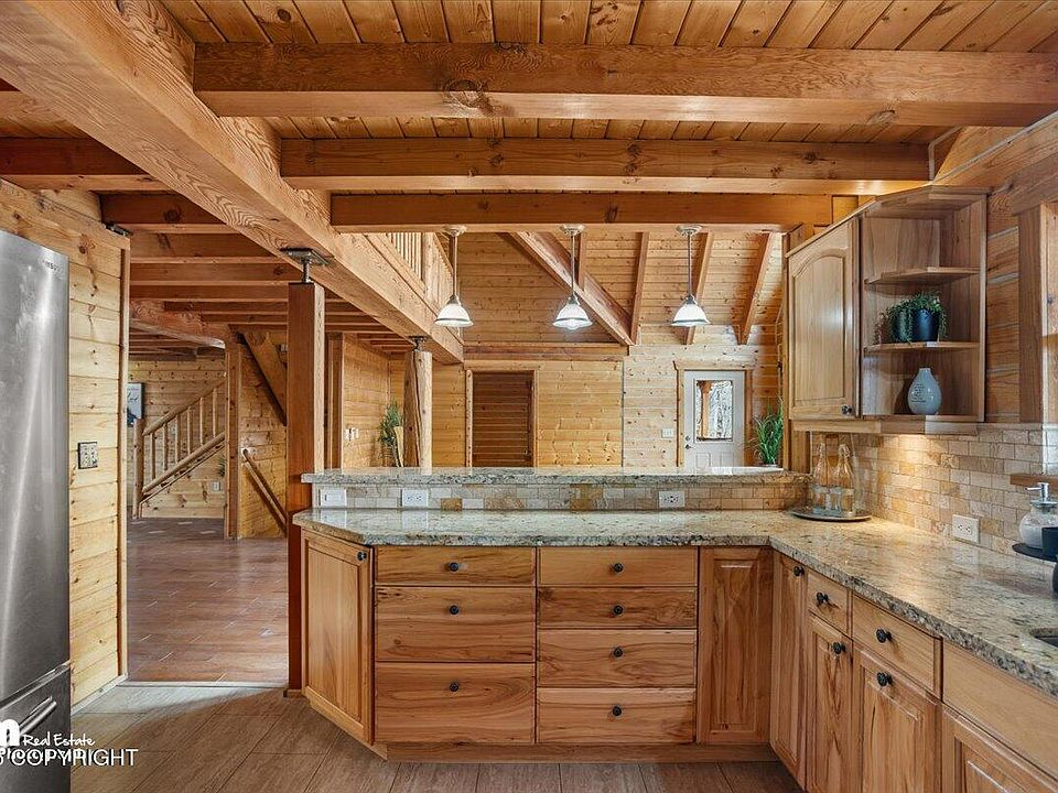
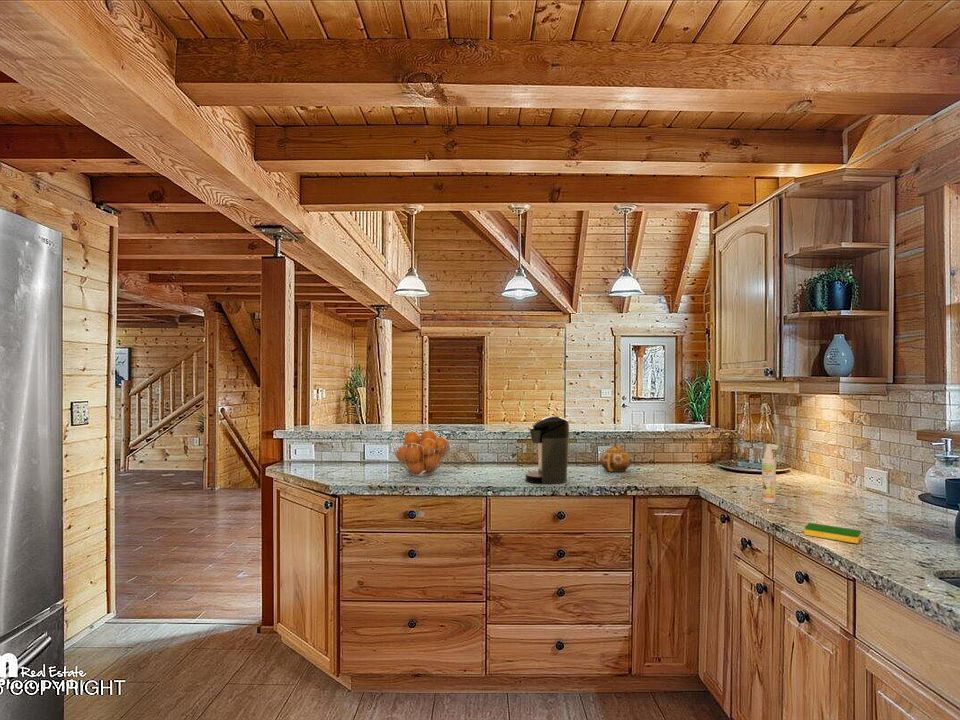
+ fruit basket (421, 452)
+ dish sponge (832, 532)
+ spray bottle (770, 473)
+ teapot (615, 456)
+ coffee maker (548, 446)
